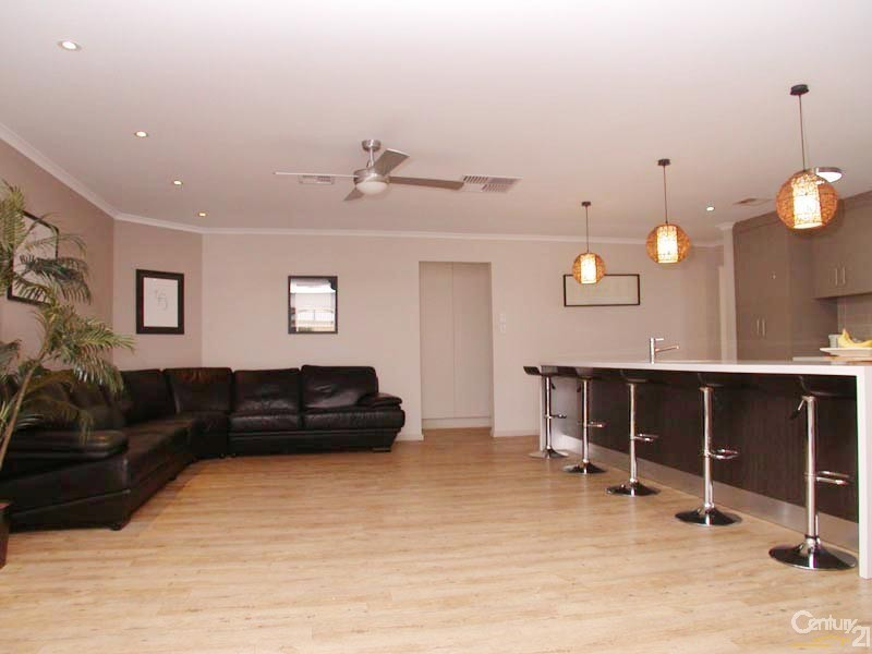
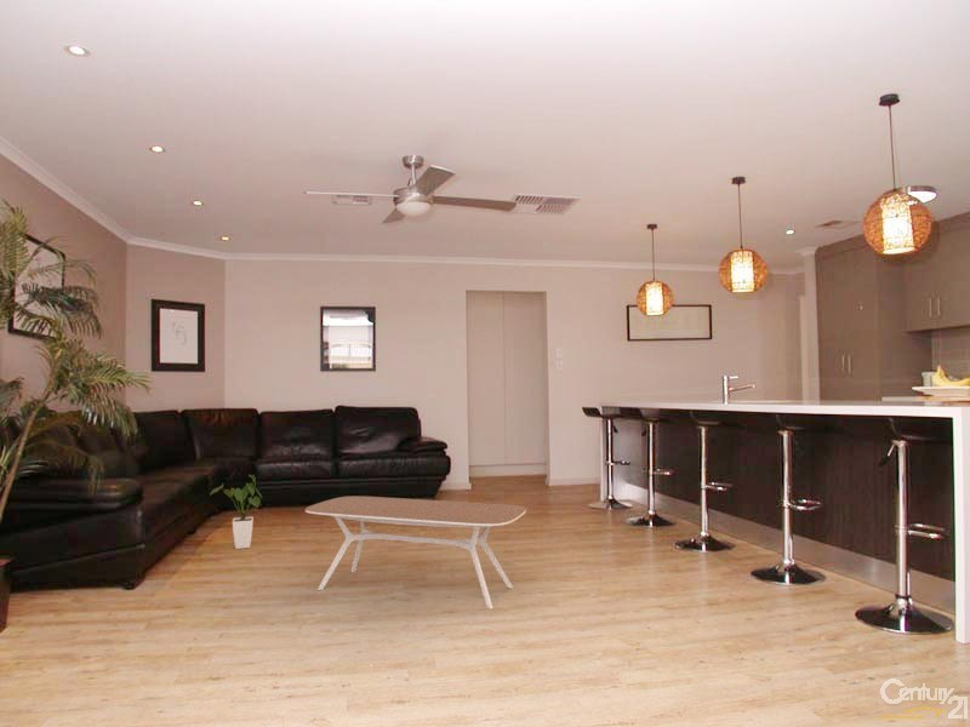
+ coffee table (418, 542)
+ house plant (239, 513)
